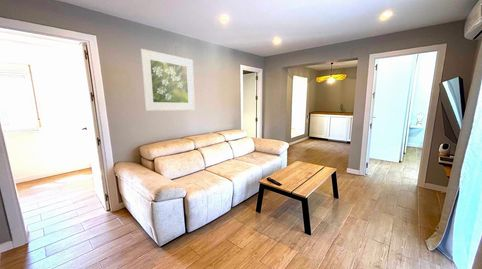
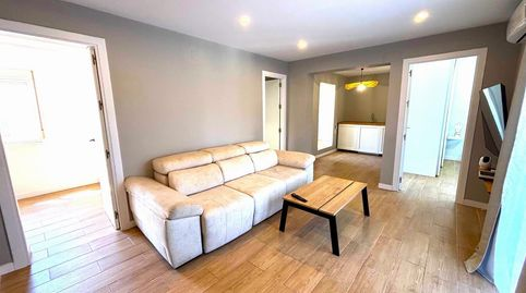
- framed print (170, 83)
